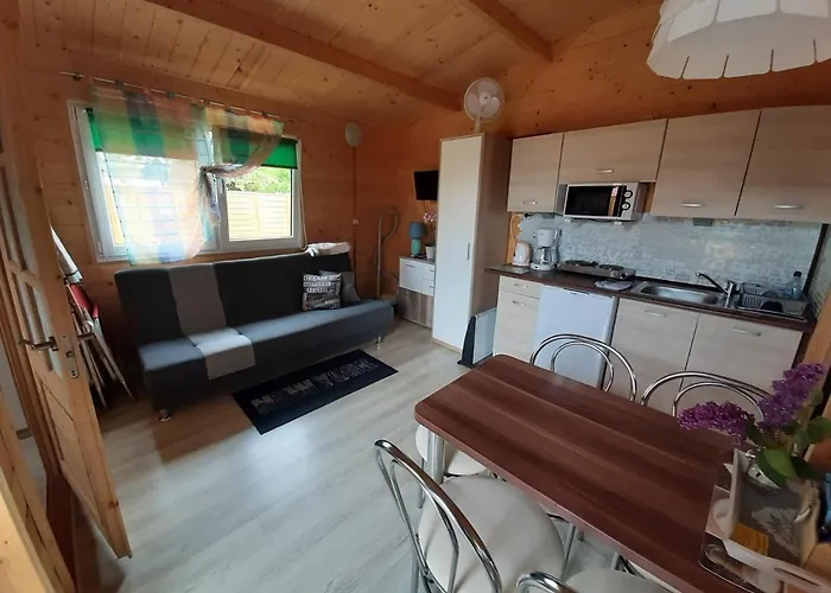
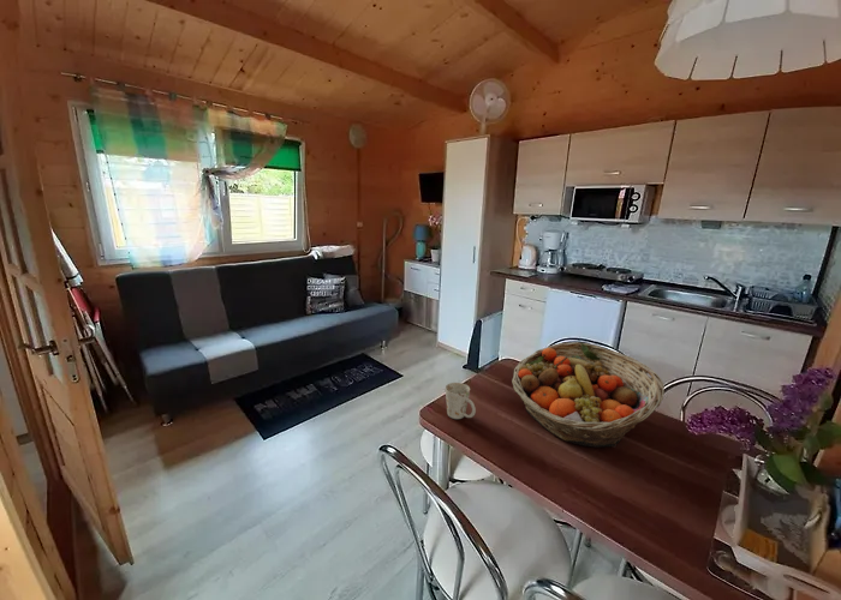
+ fruit basket (578, 389)
+ mug (461, 403)
